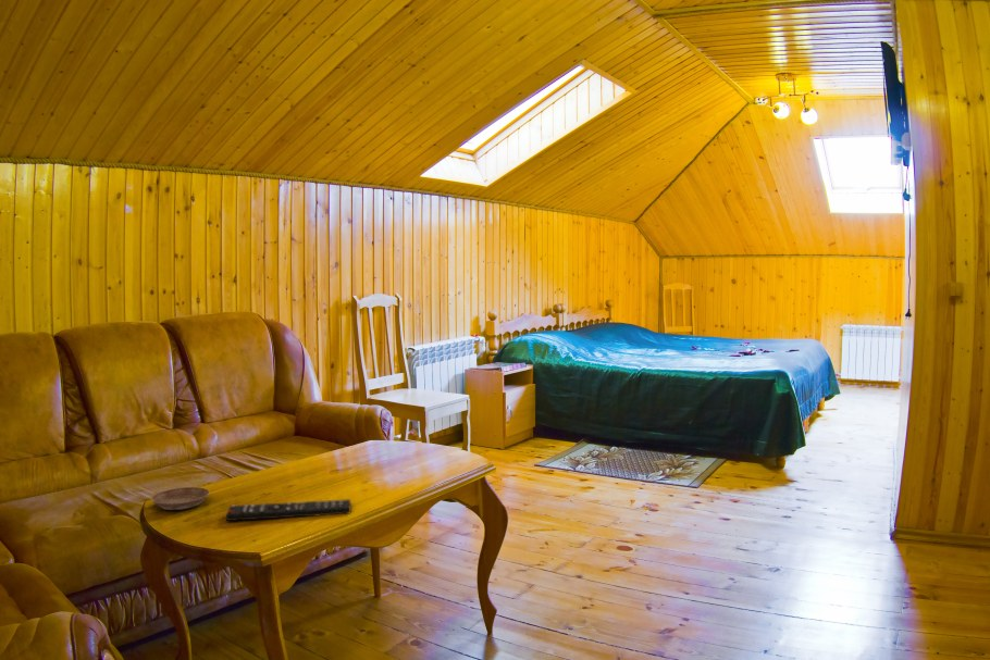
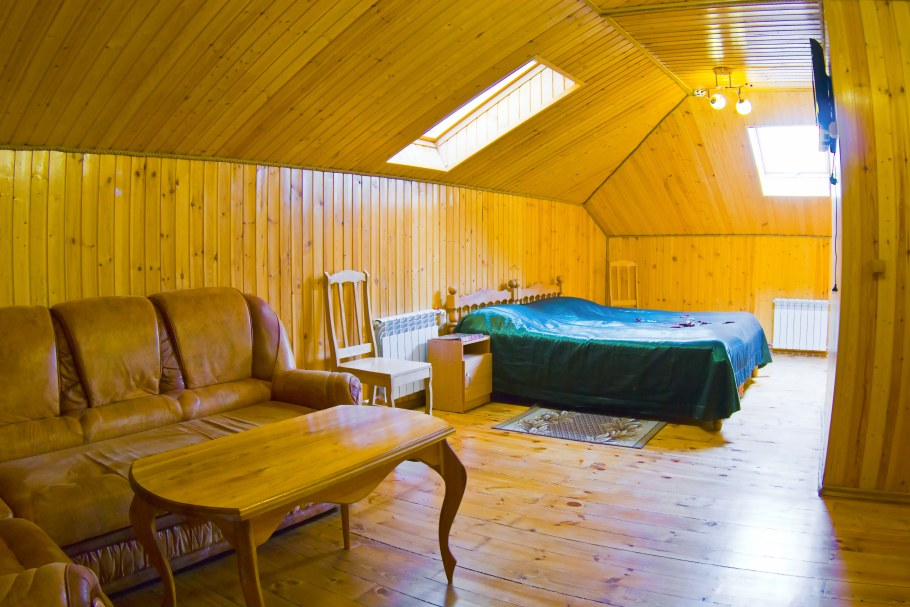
- saucer (181, 499)
- remote control (289, 509)
